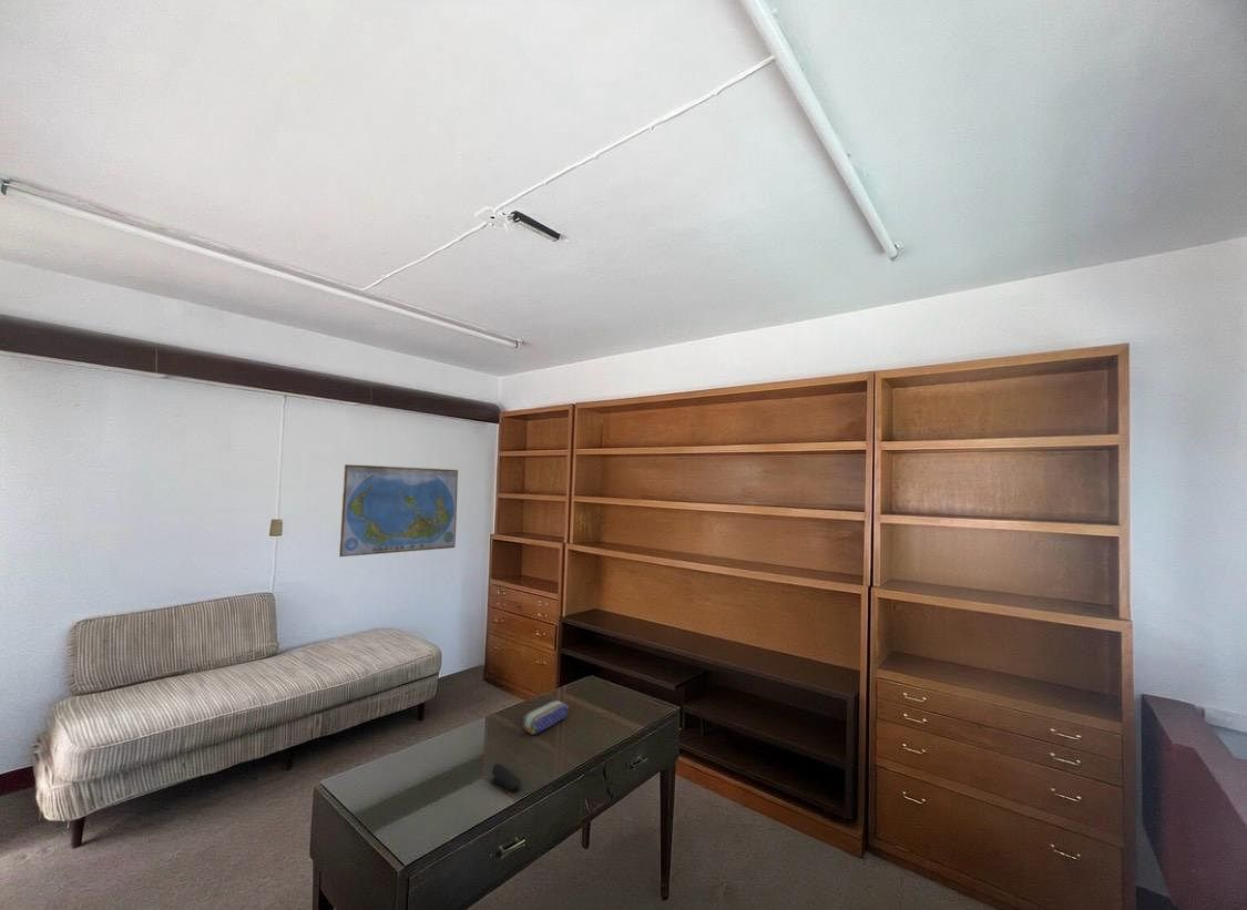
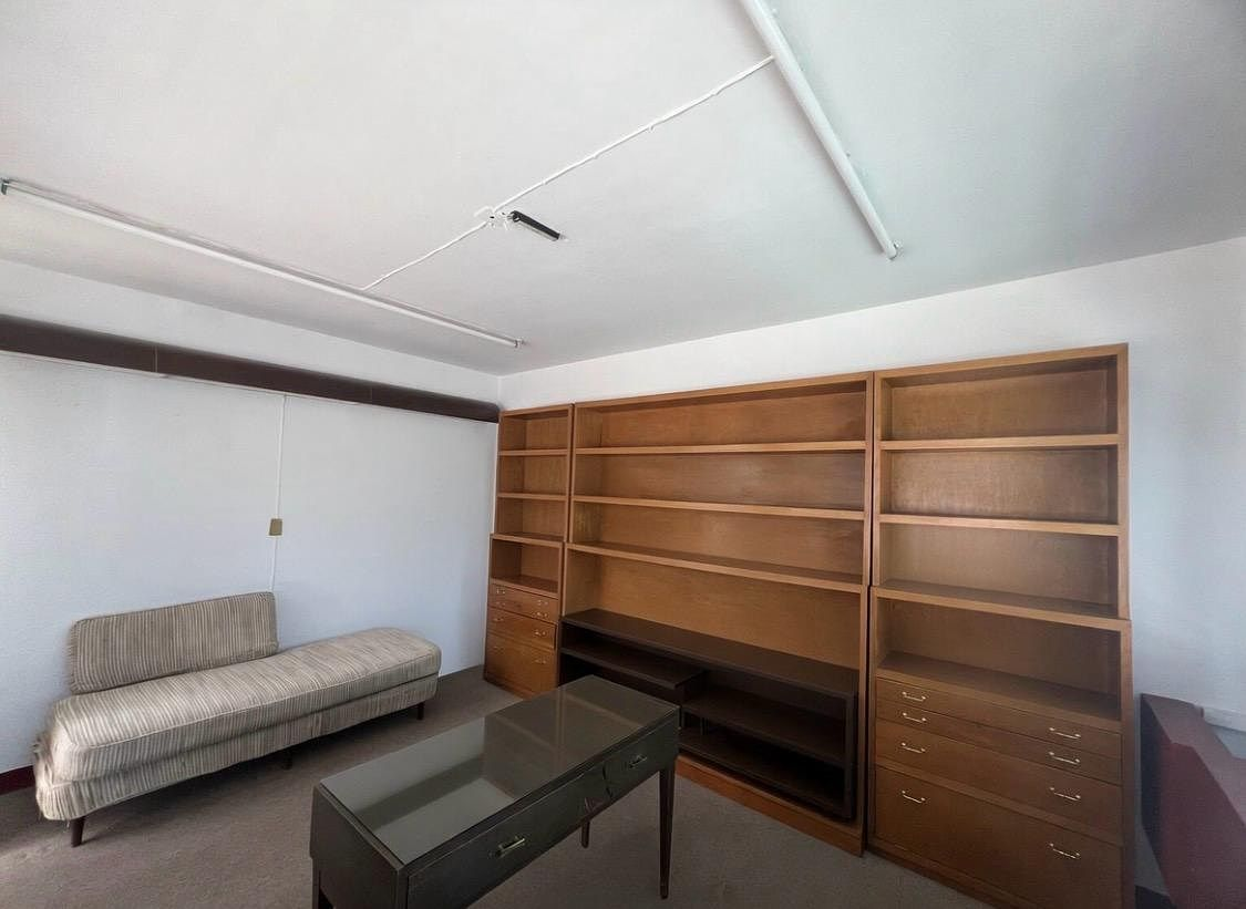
- world map (405, 509)
- pencil case (544, 716)
- stapler (505, 777)
